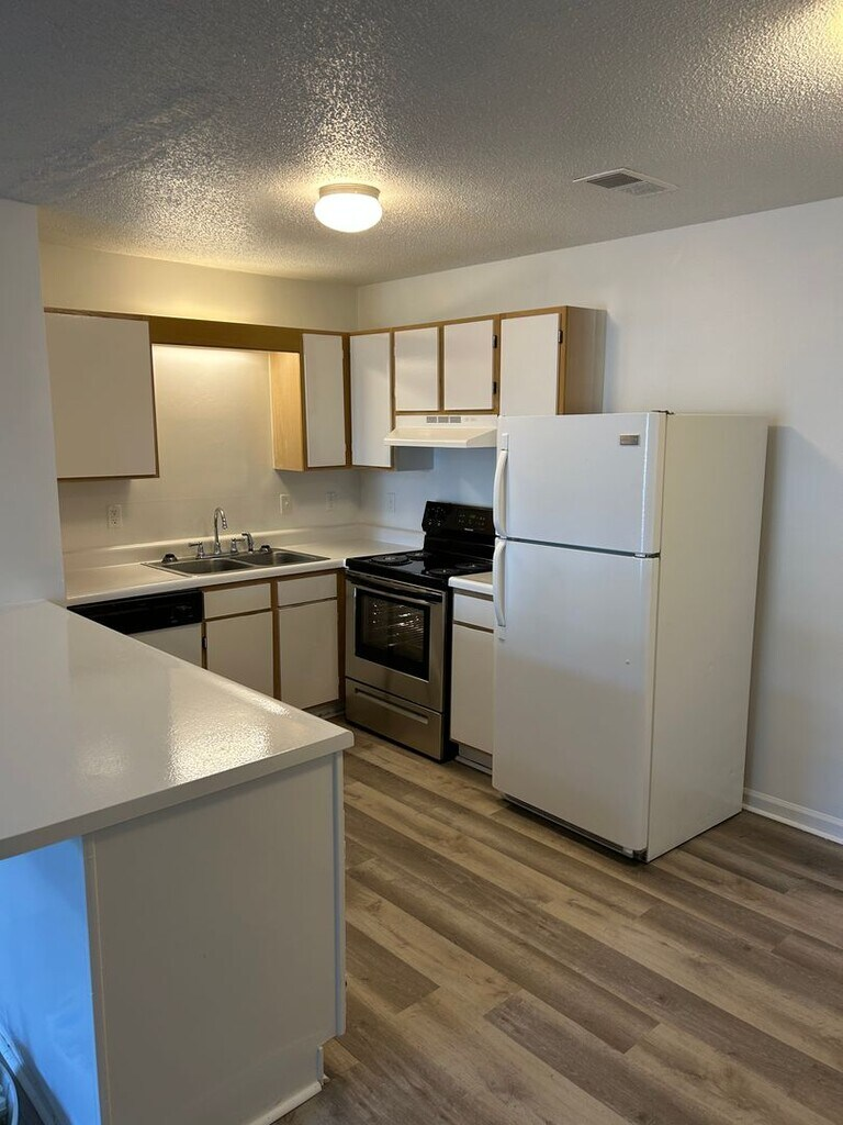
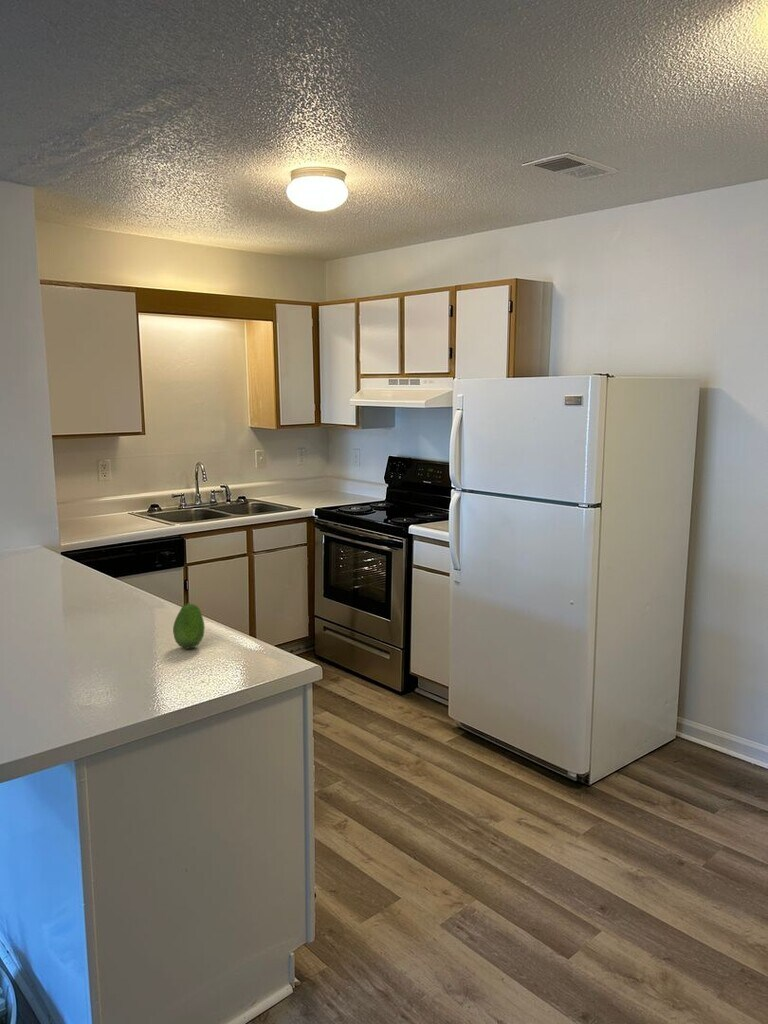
+ fruit (188, 625)
